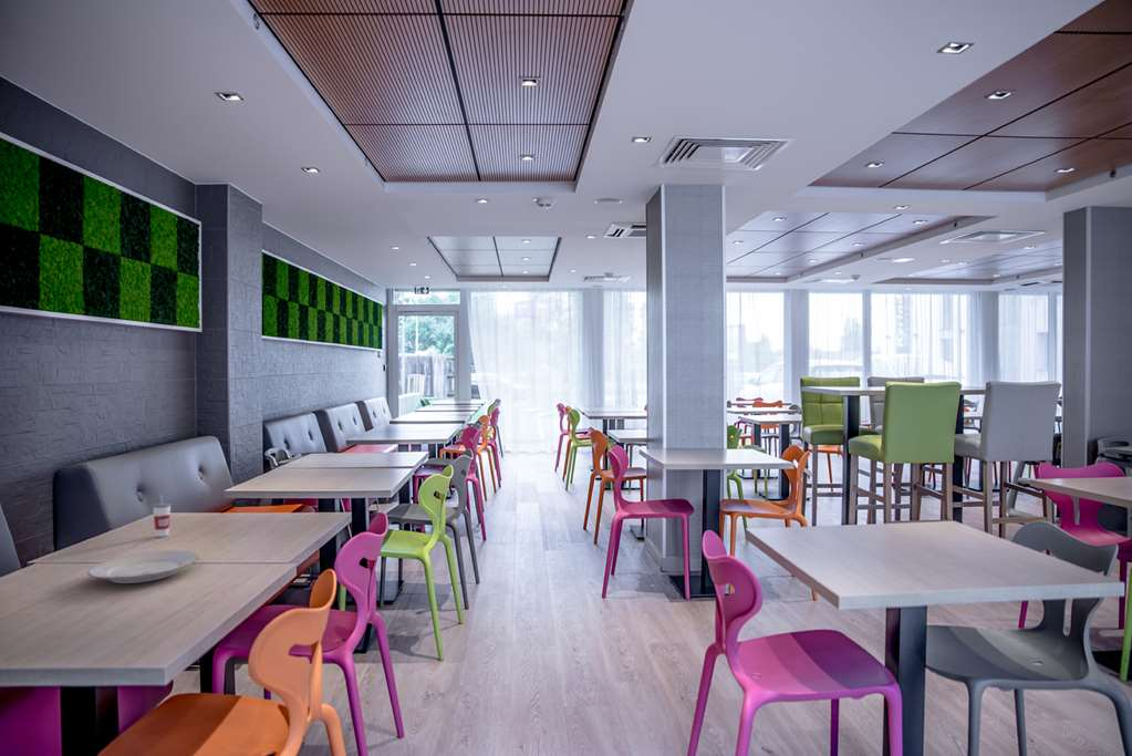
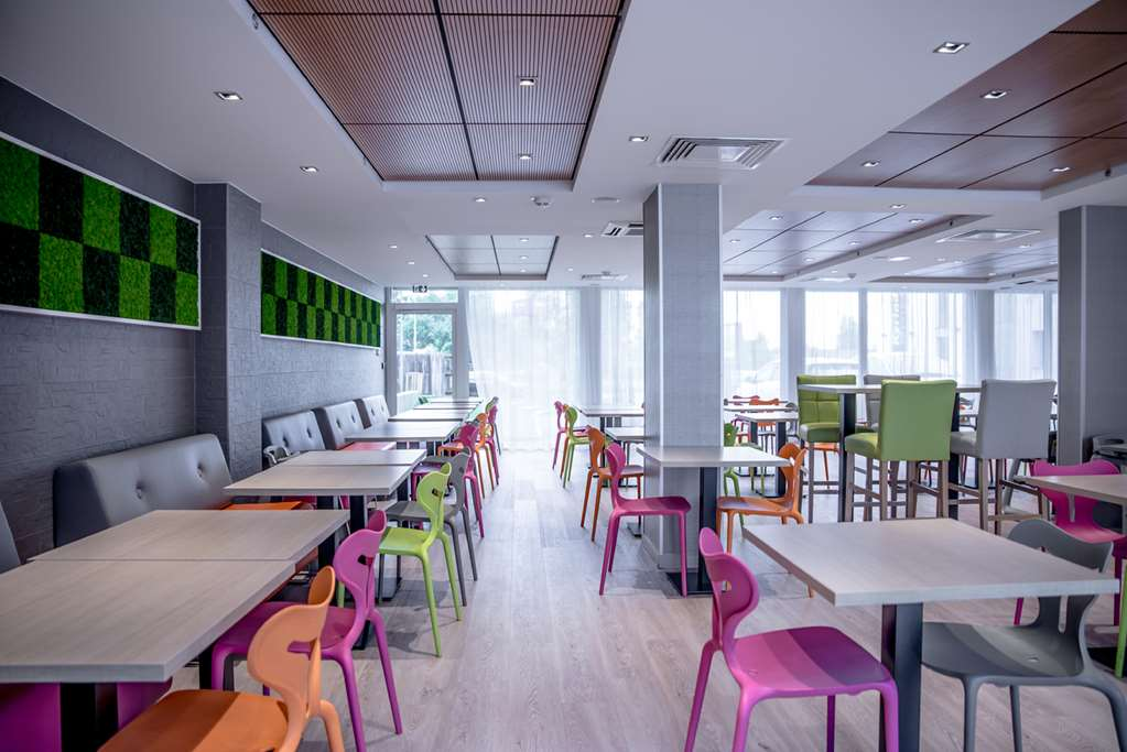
- cup (162, 514)
- plate (145, 568)
